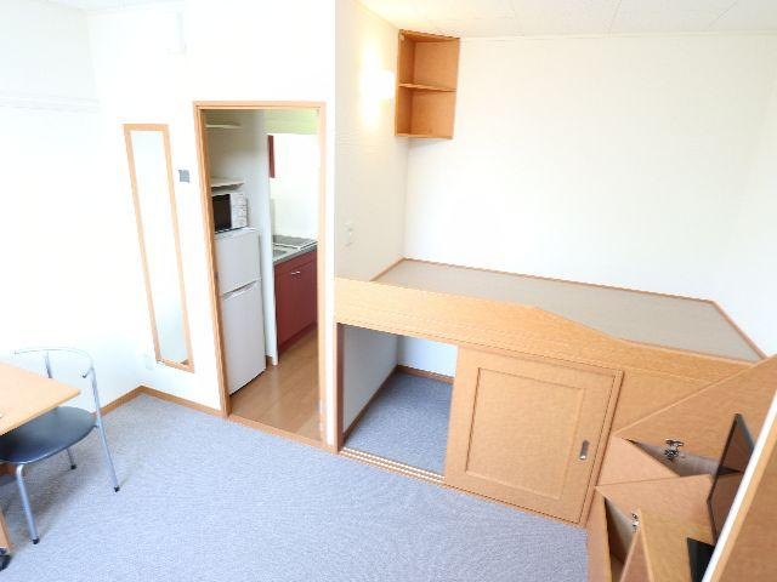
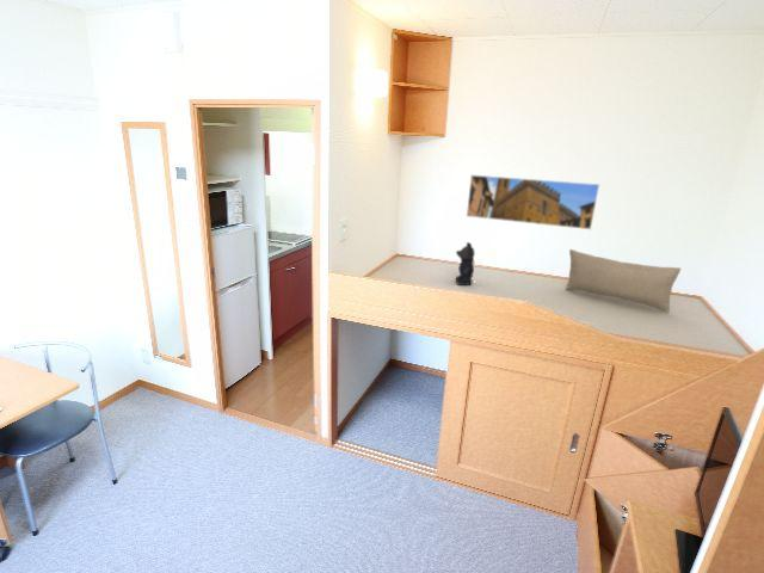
+ pillow (617, 279)
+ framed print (529, 201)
+ bear (466, 261)
